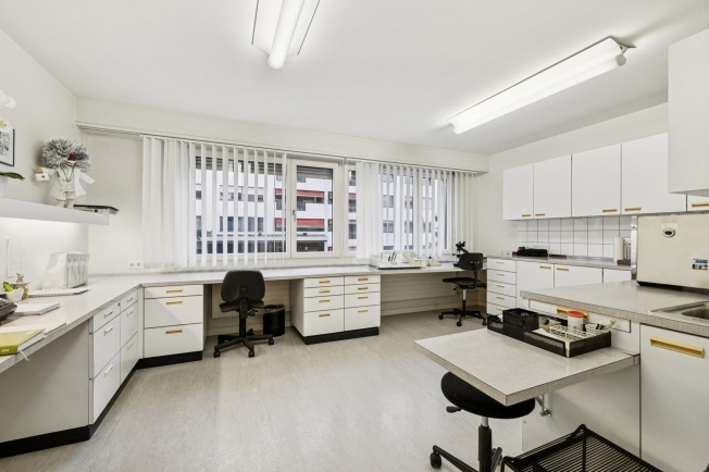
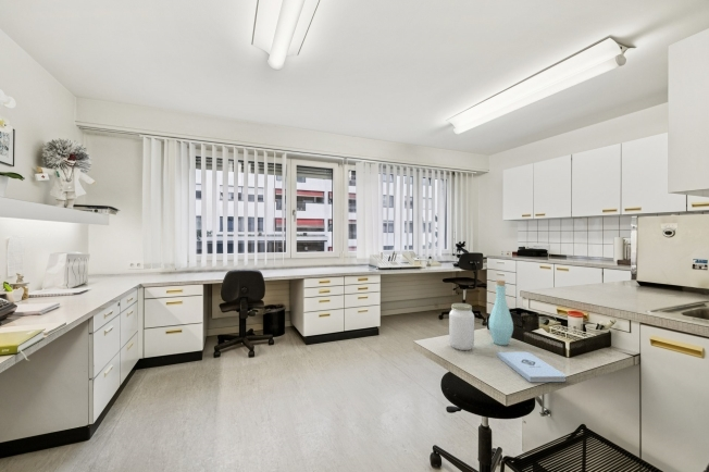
+ bottle (500, 311)
+ notepad (528, 364)
+ jar (461, 325)
